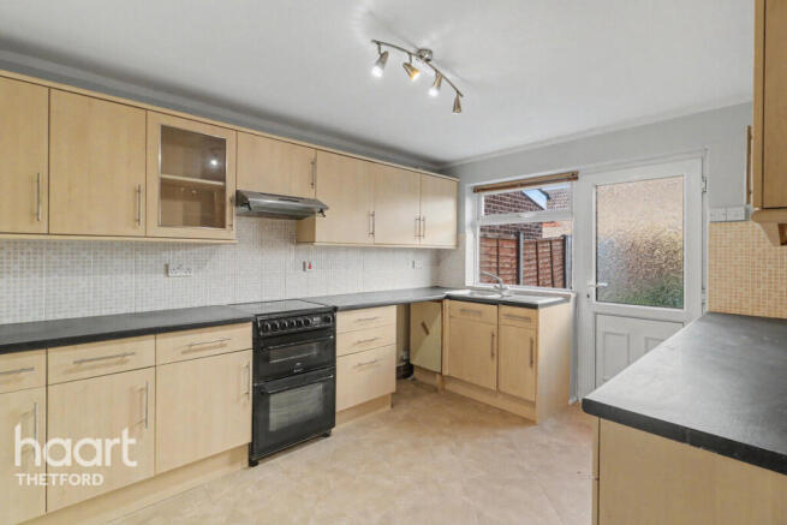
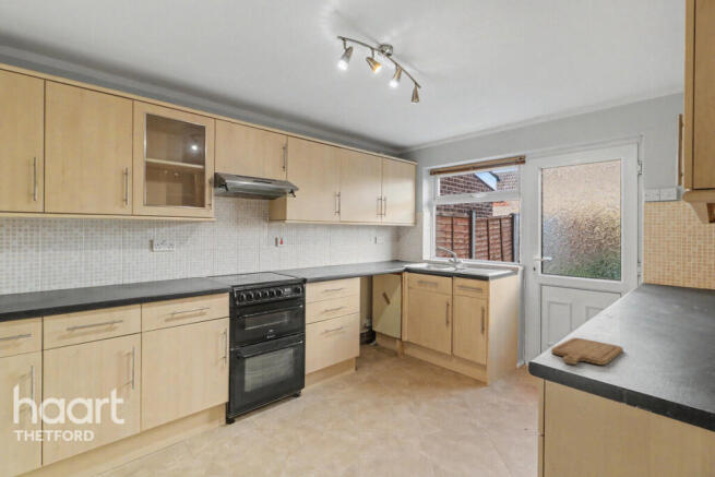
+ chopping board (584, 351)
